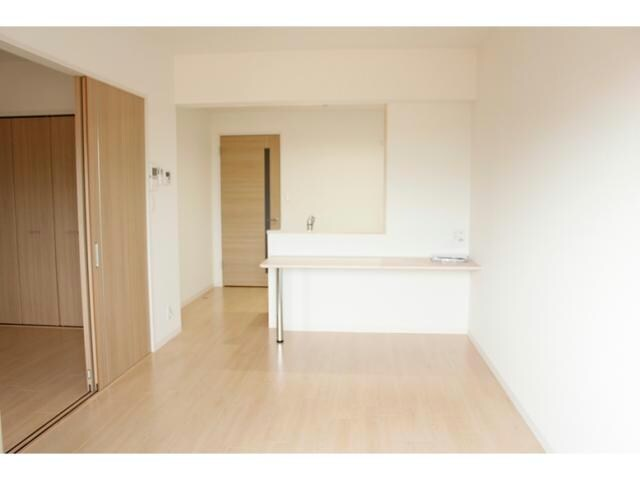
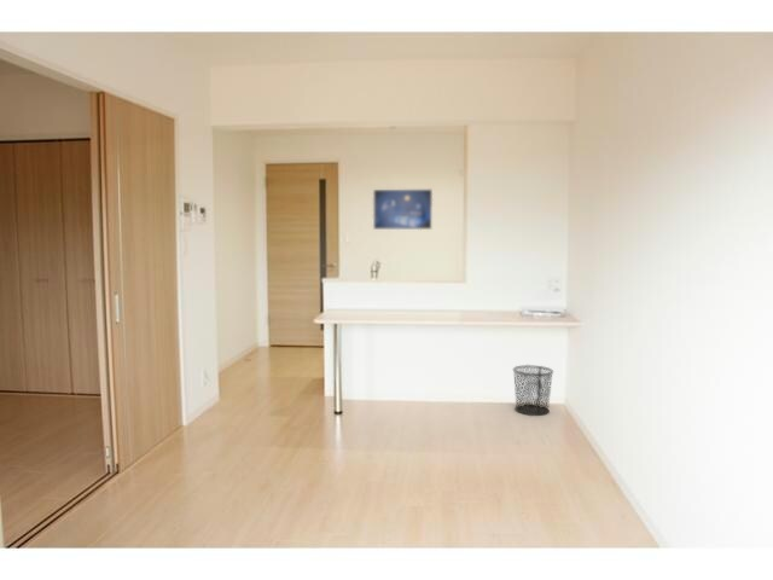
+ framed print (402, 209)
+ waste bin (531, 389)
